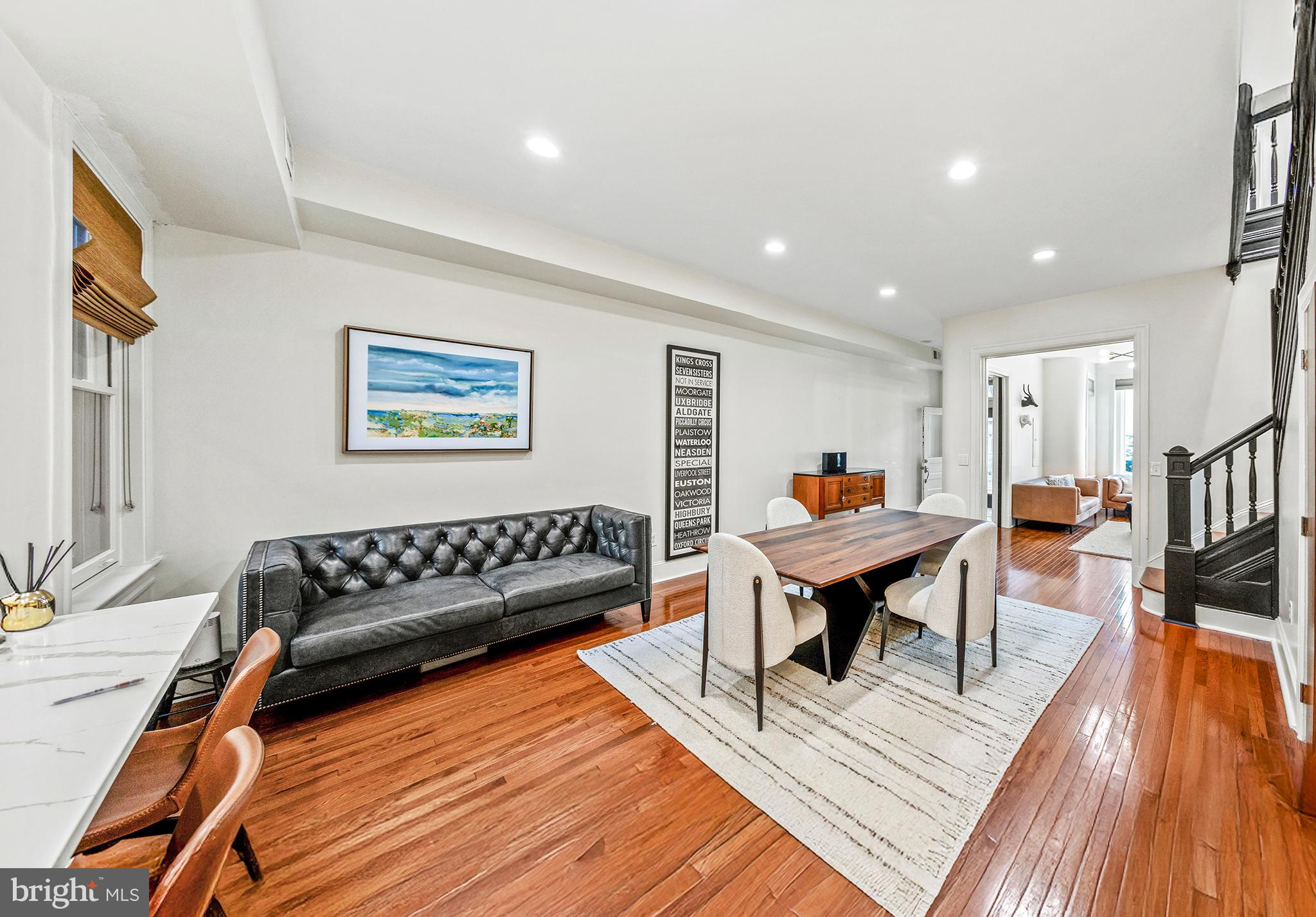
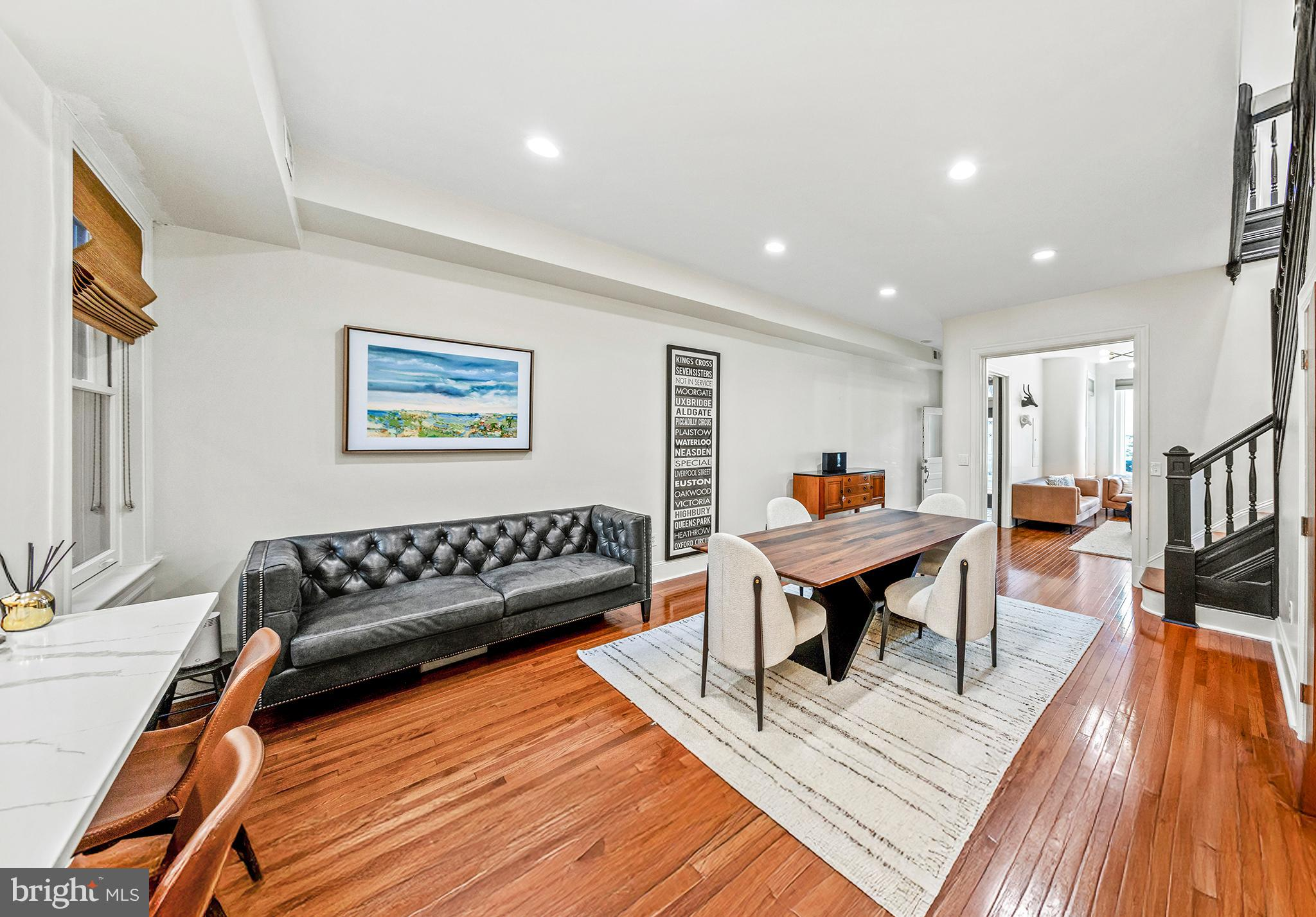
- pen (101, 690)
